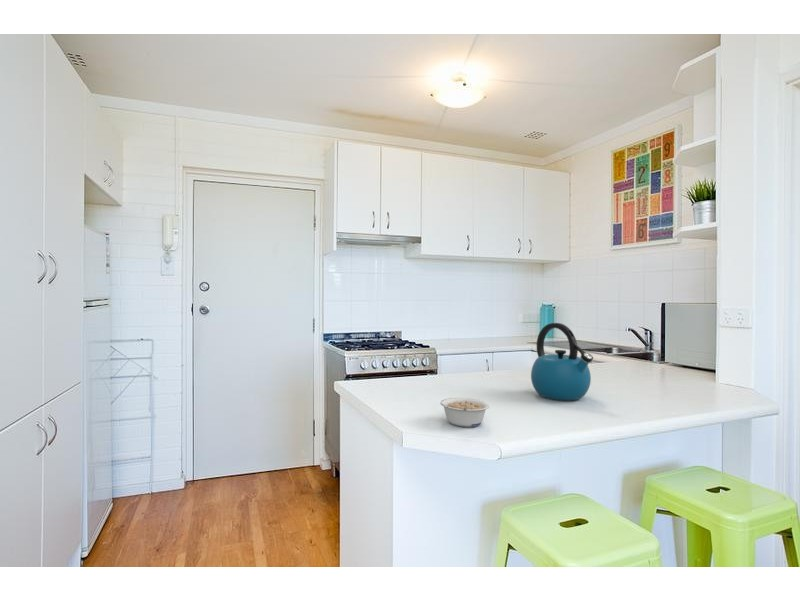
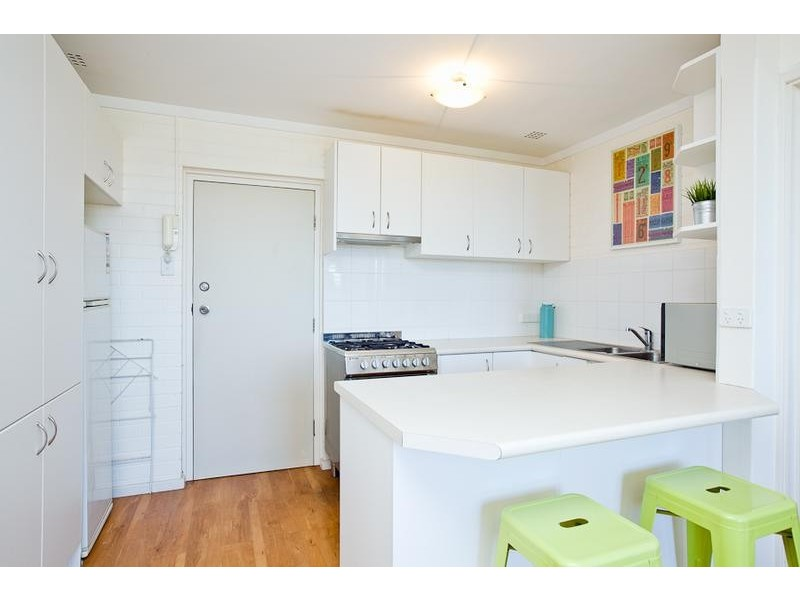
- legume (465, 411)
- kettle (563, 360)
